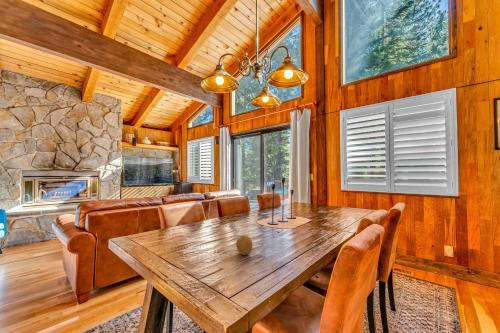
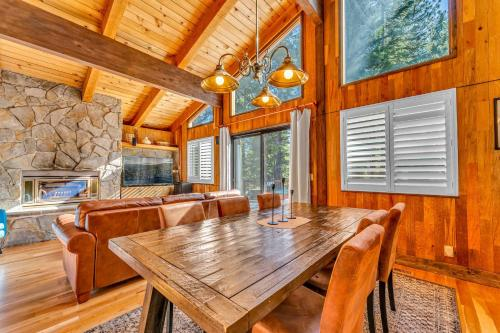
- fruit (244, 245)
